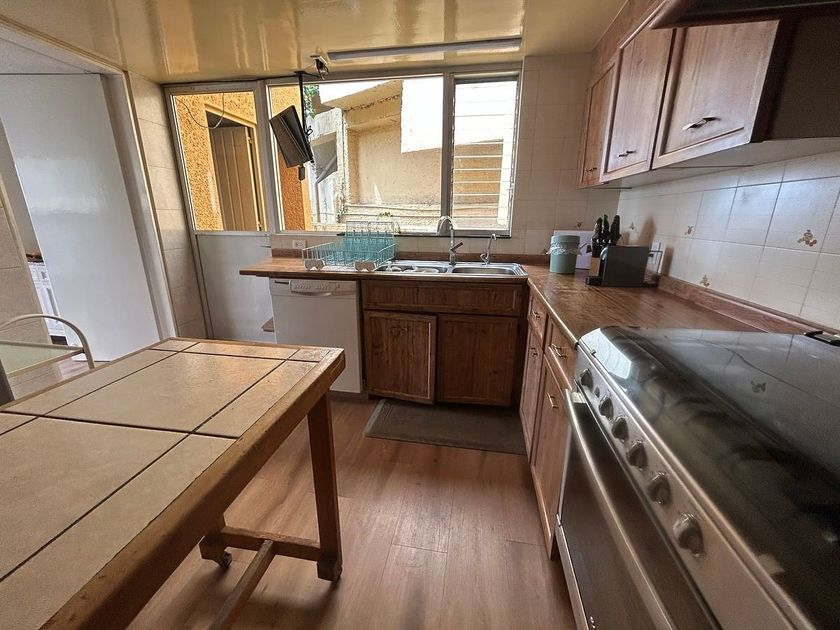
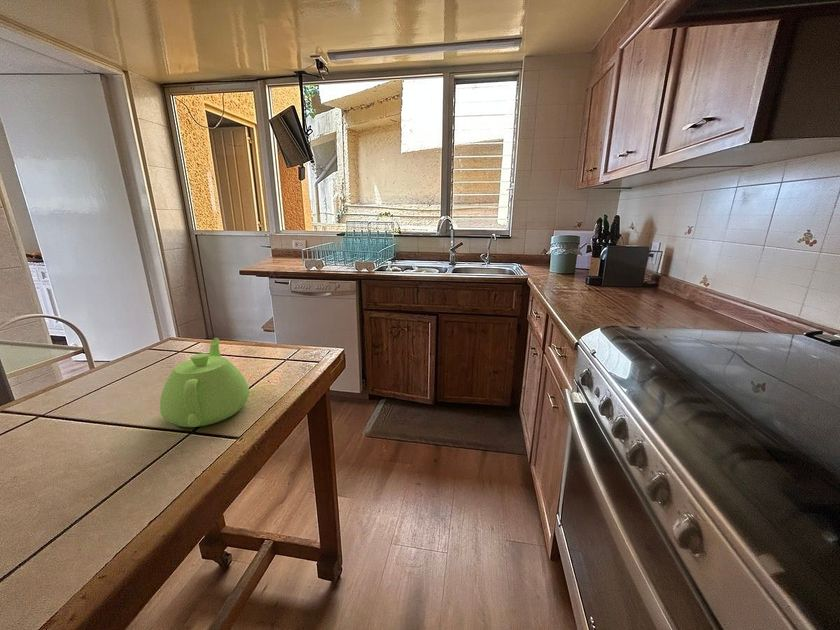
+ teapot (205, 381)
